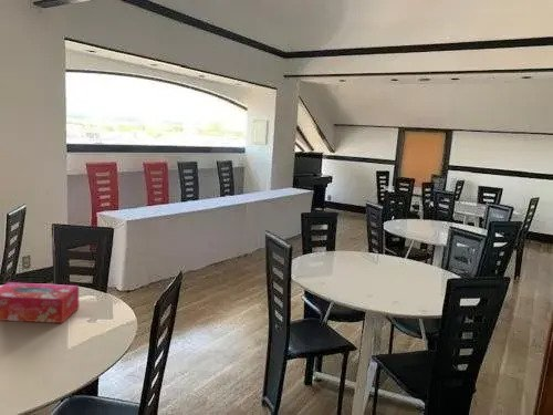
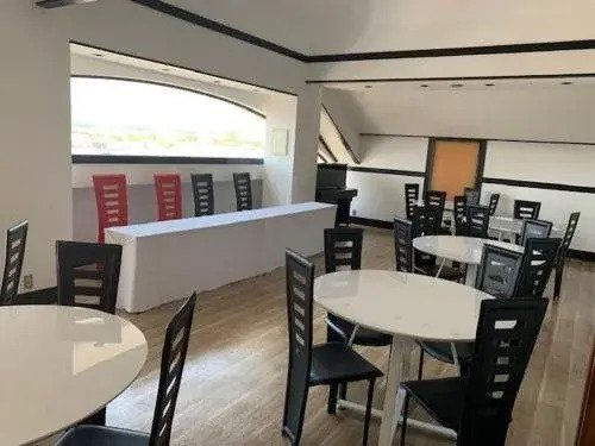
- tissue box (34, 301)
